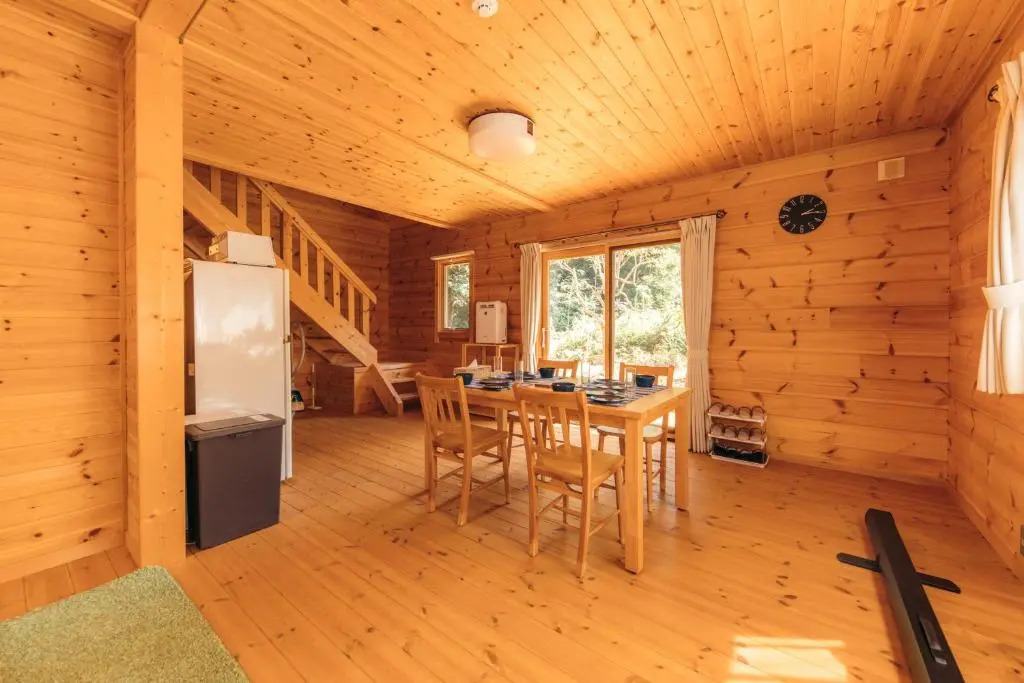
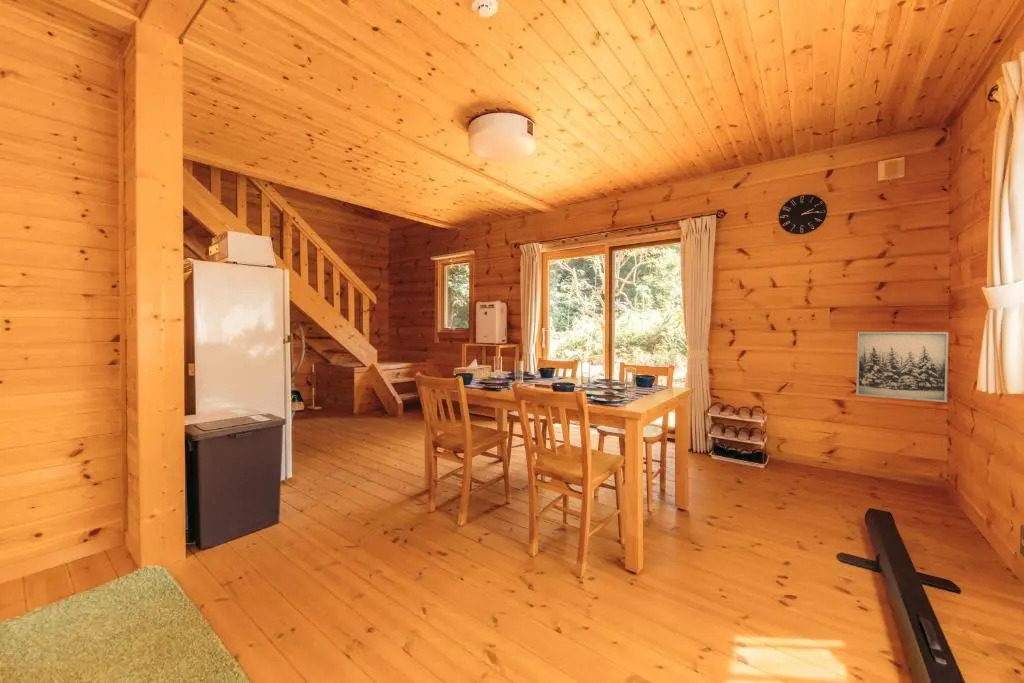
+ wall art (900, 365)
